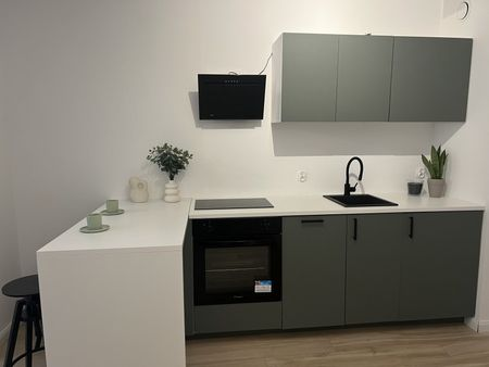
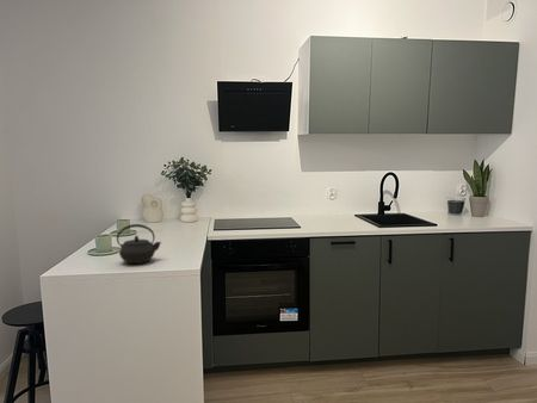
+ kettle (138, 242)
